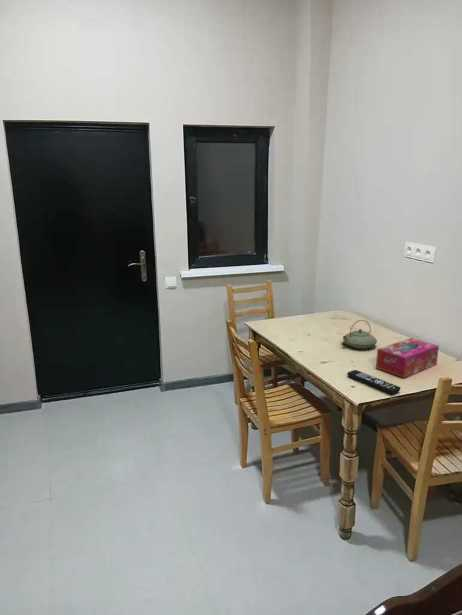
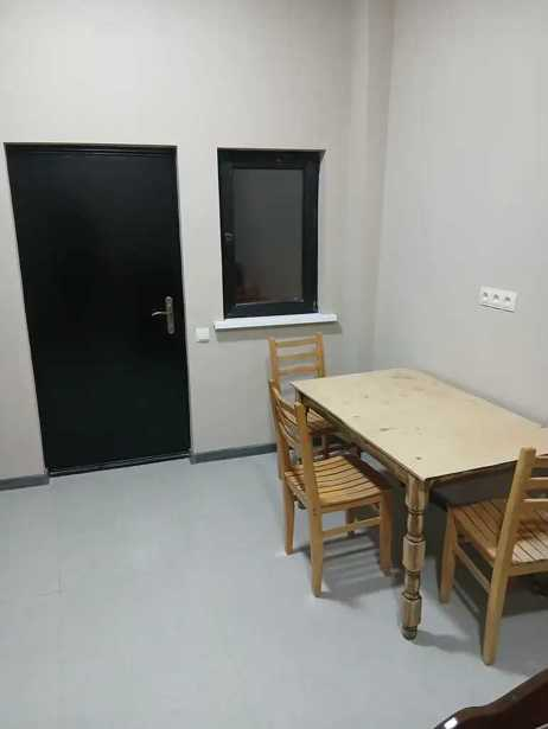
- tissue box (407, 356)
- remote control (372, 381)
- teapot (358, 333)
